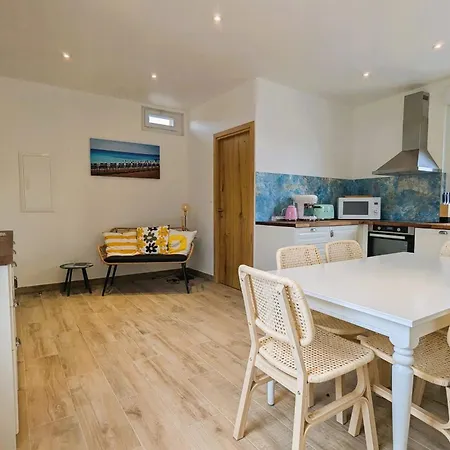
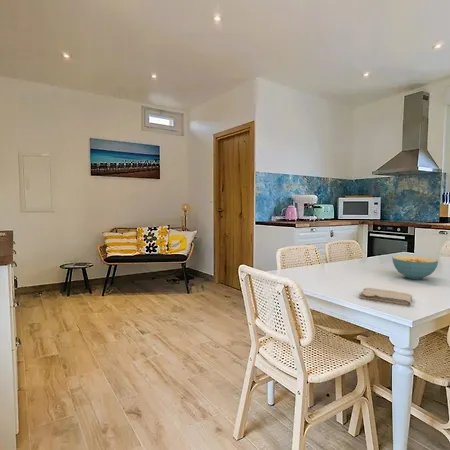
+ cereal bowl (413, 268)
+ washcloth (385, 296)
